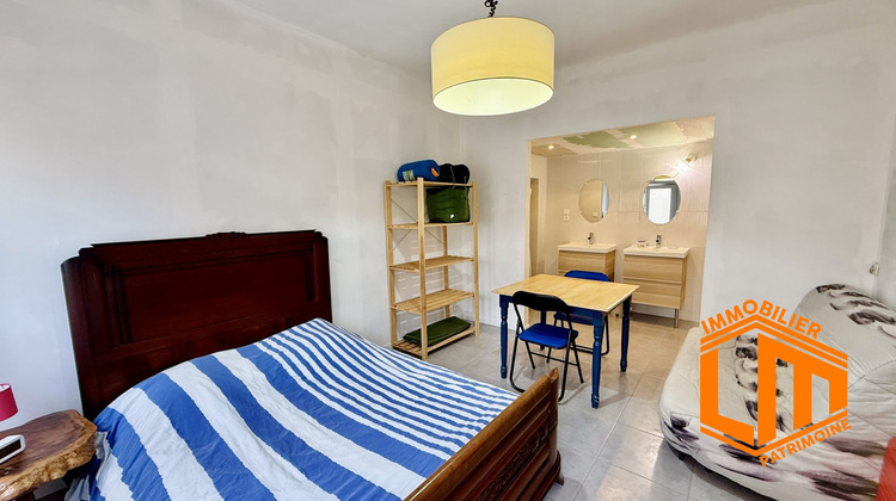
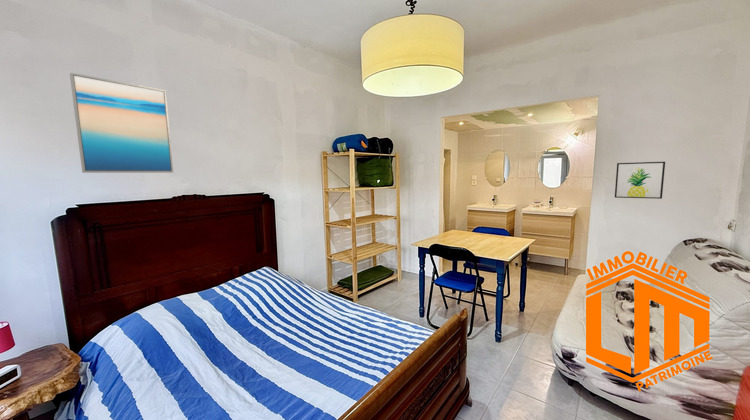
+ wall art (126, 128)
+ wall art (638, 180)
